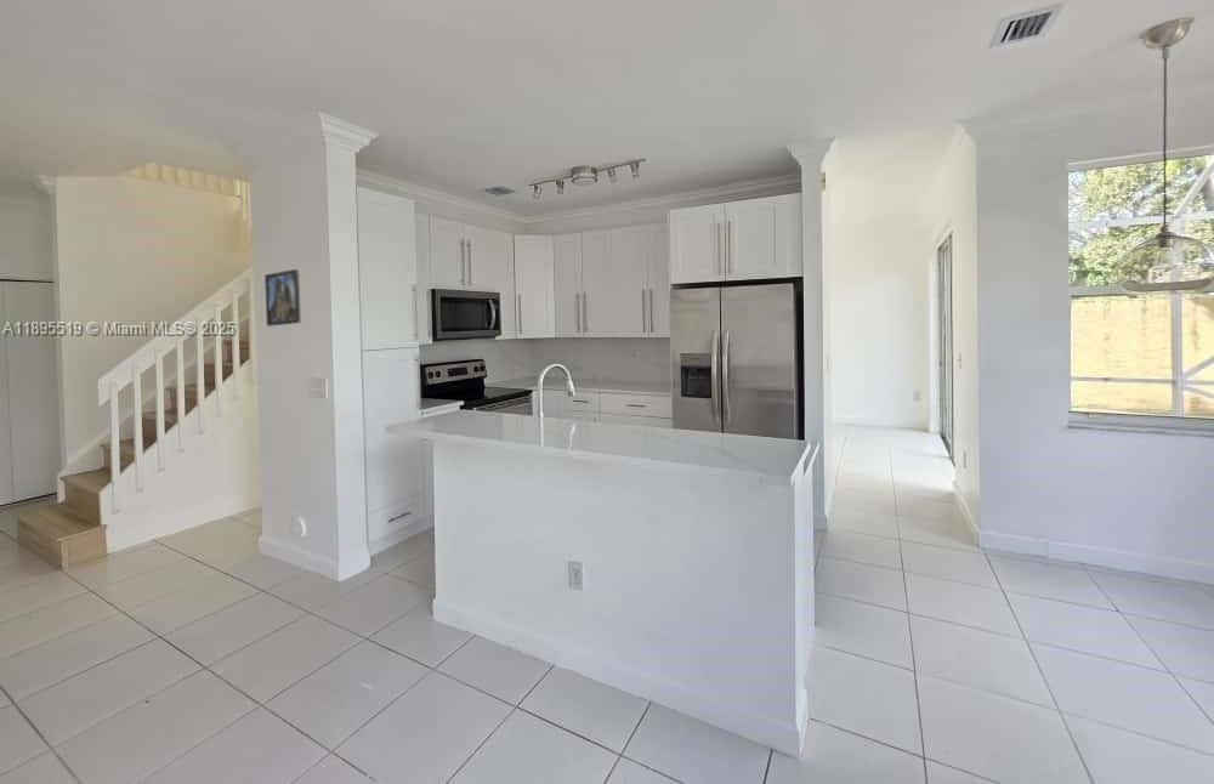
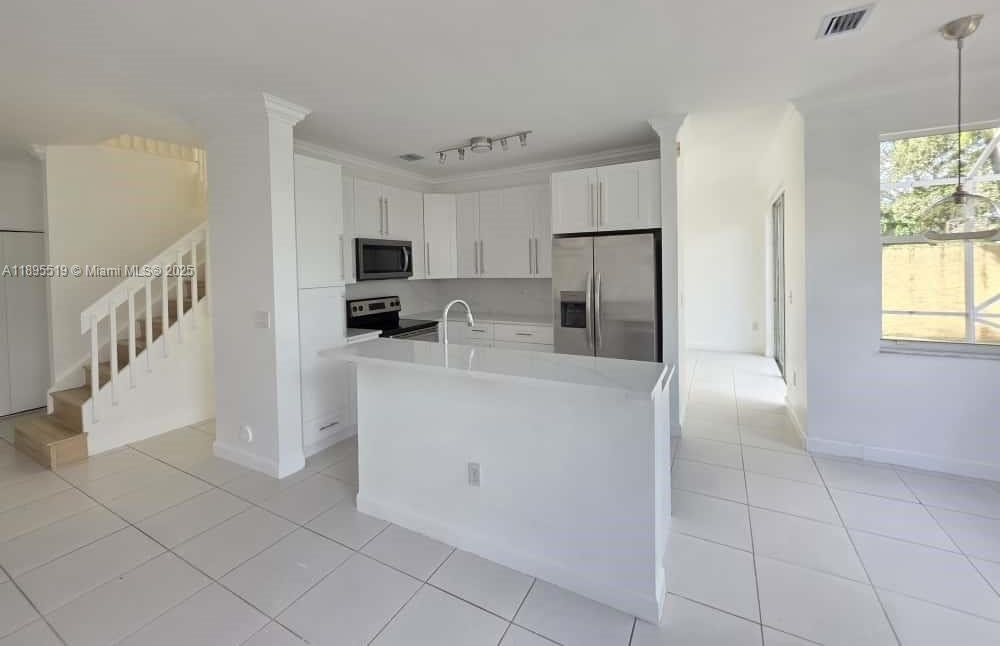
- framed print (282, 297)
